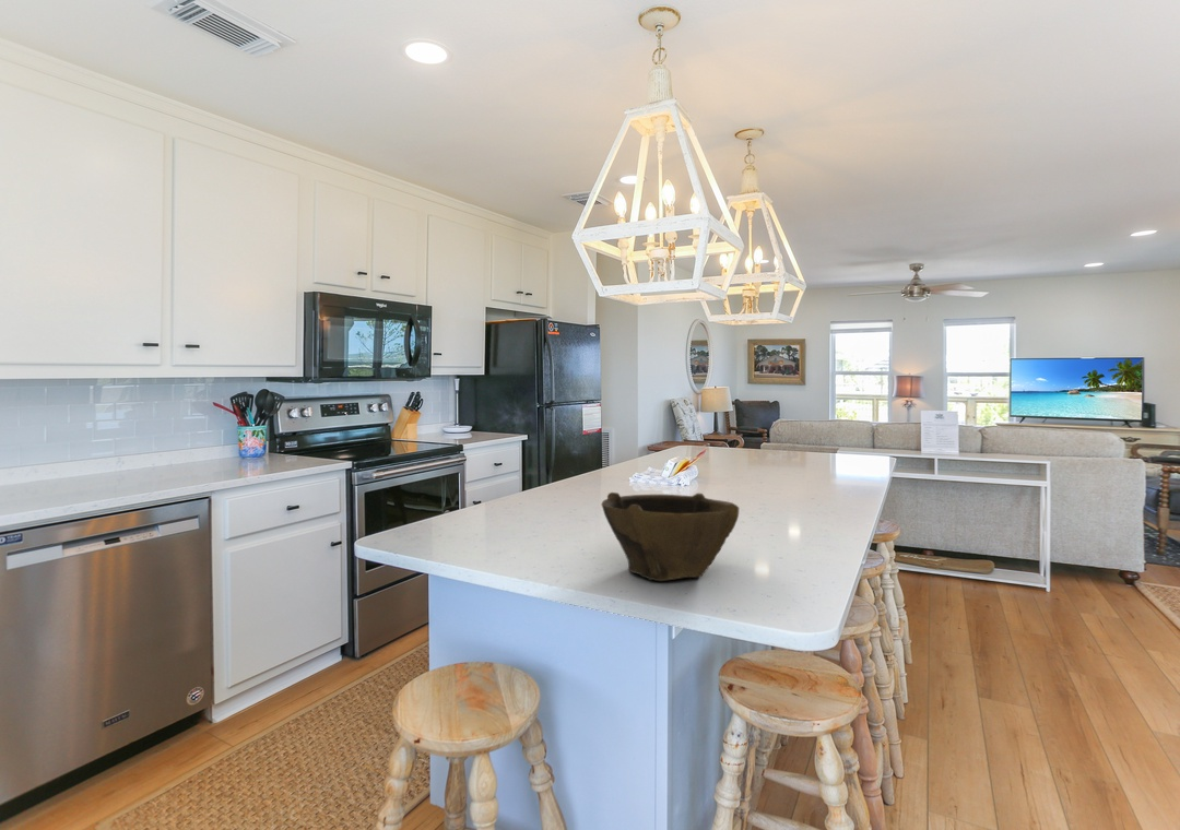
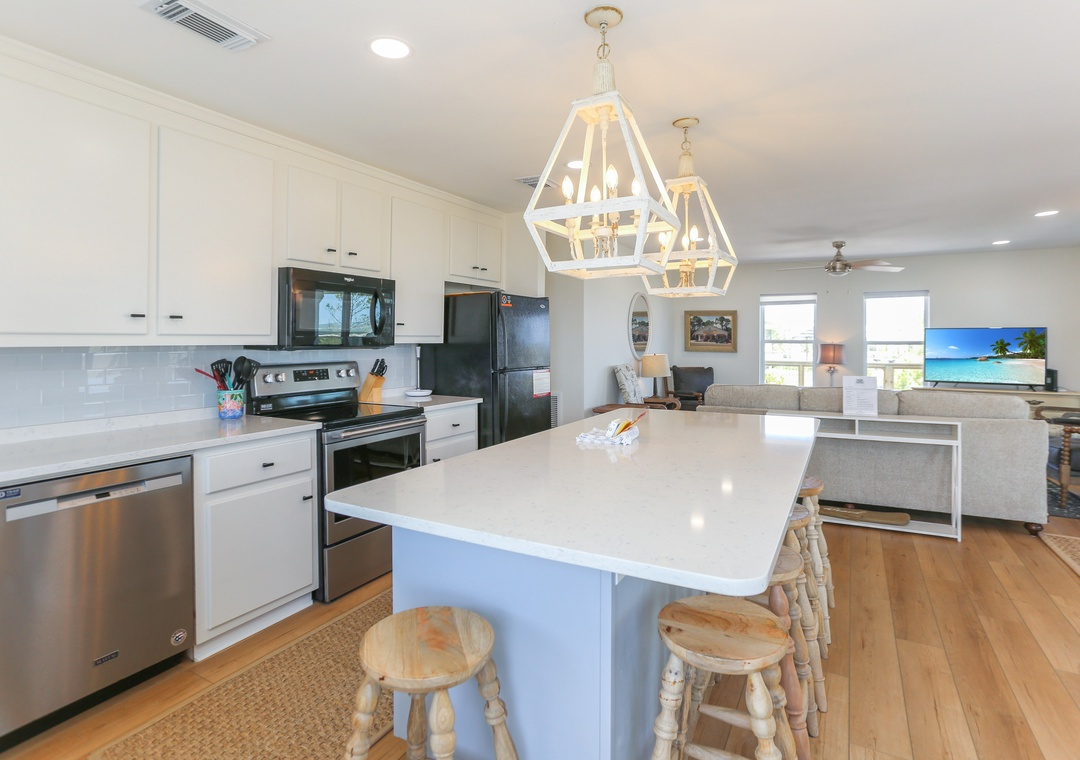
- bowl (670, 533)
